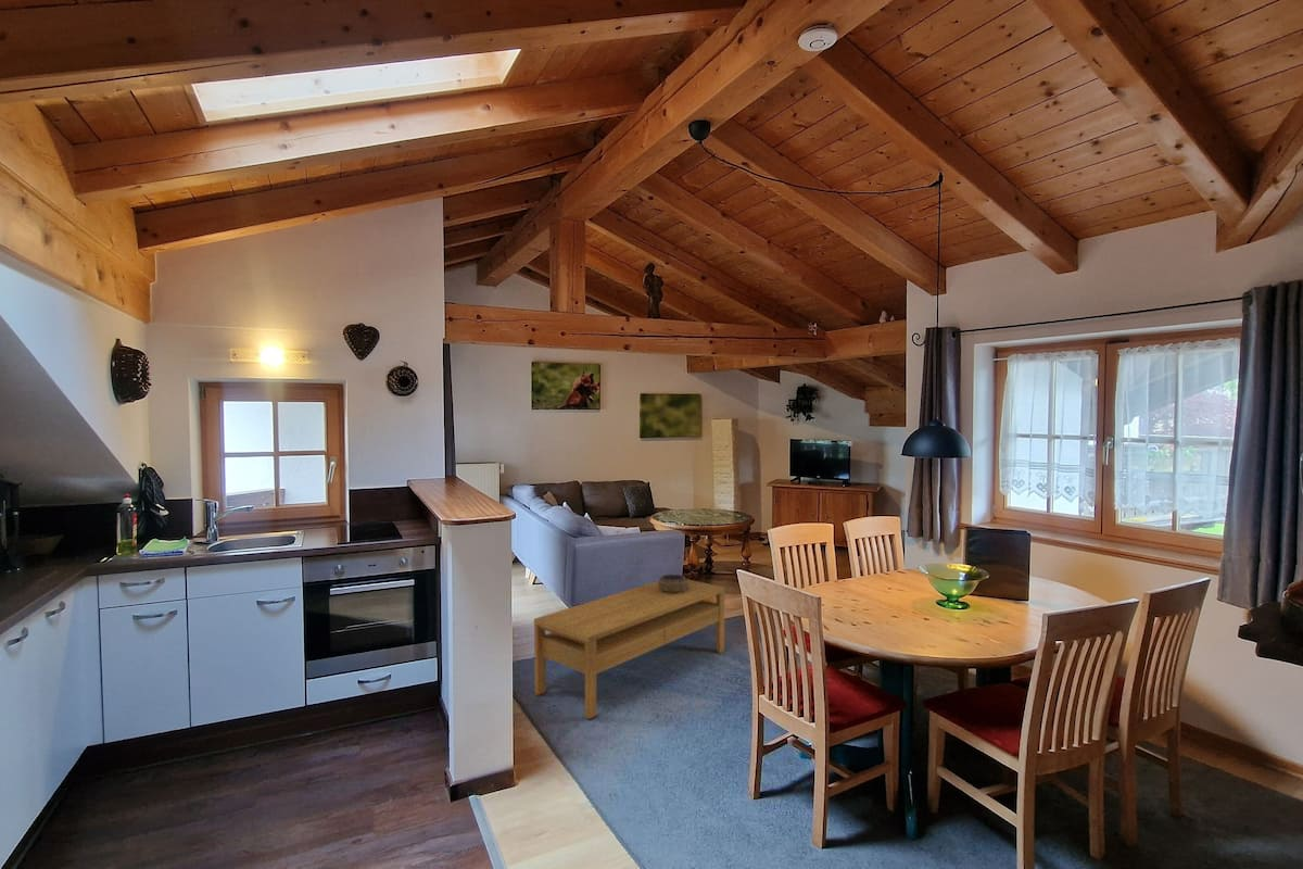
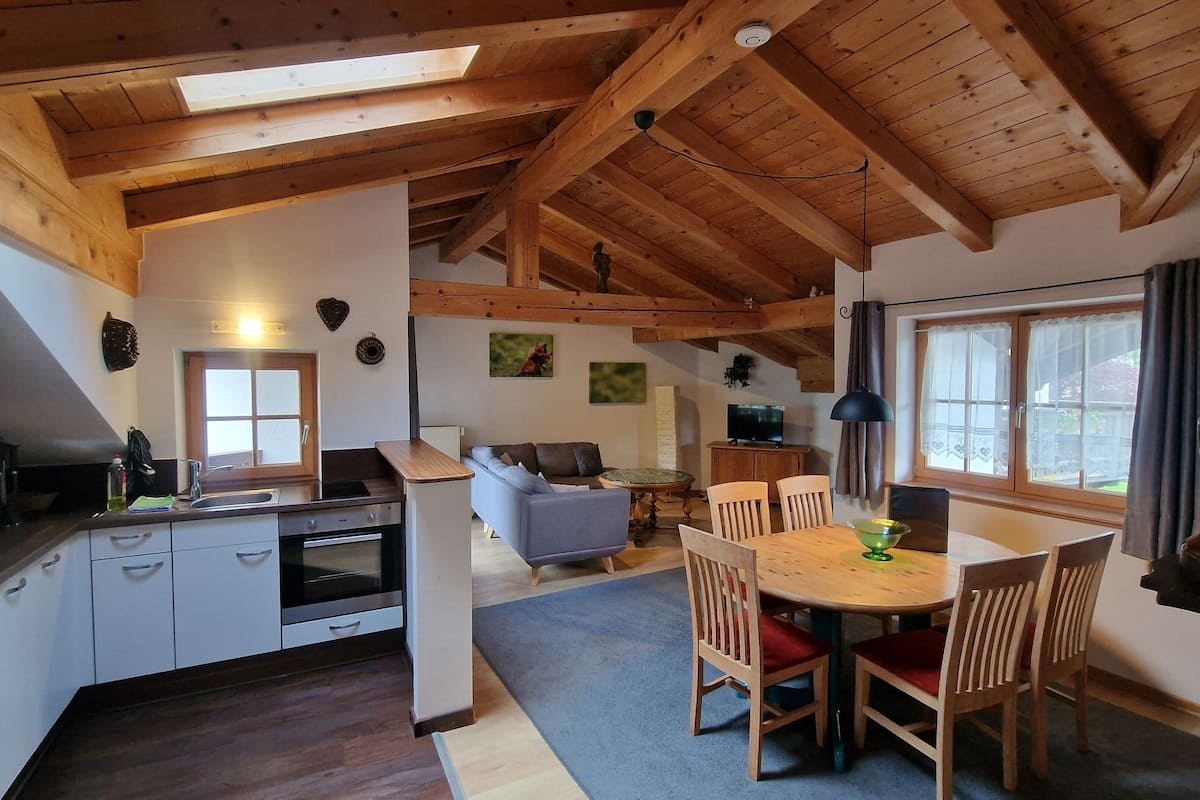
- decorative bowl (673, 583)
- coffee table (637, 635)
